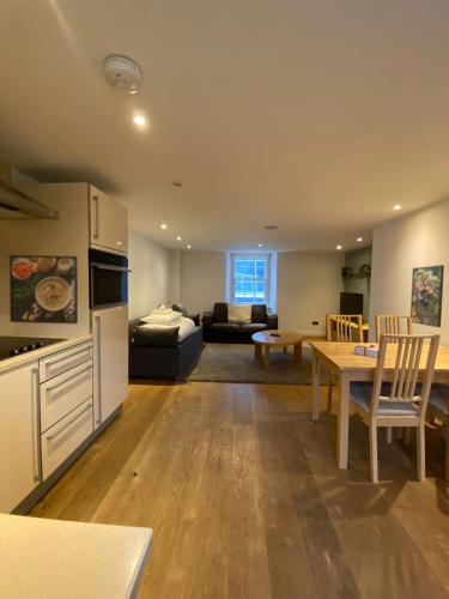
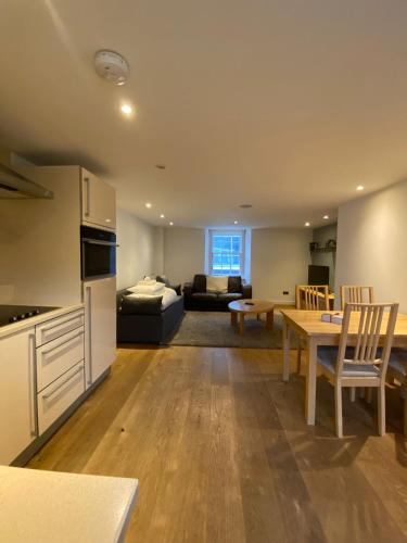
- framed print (425, 295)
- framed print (43, 289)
